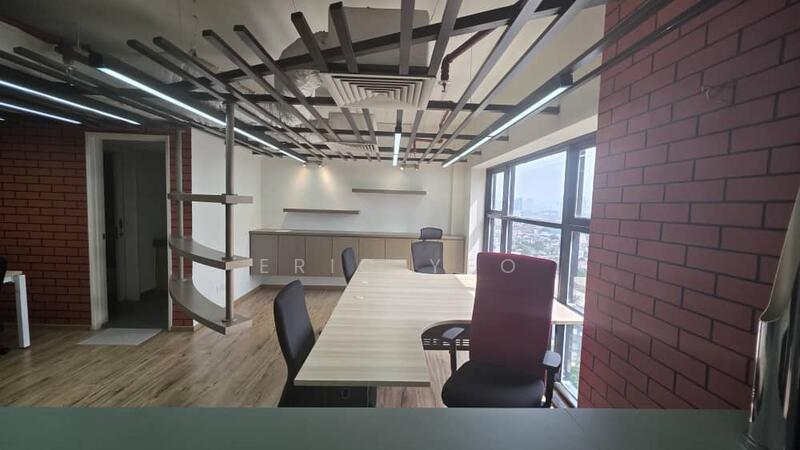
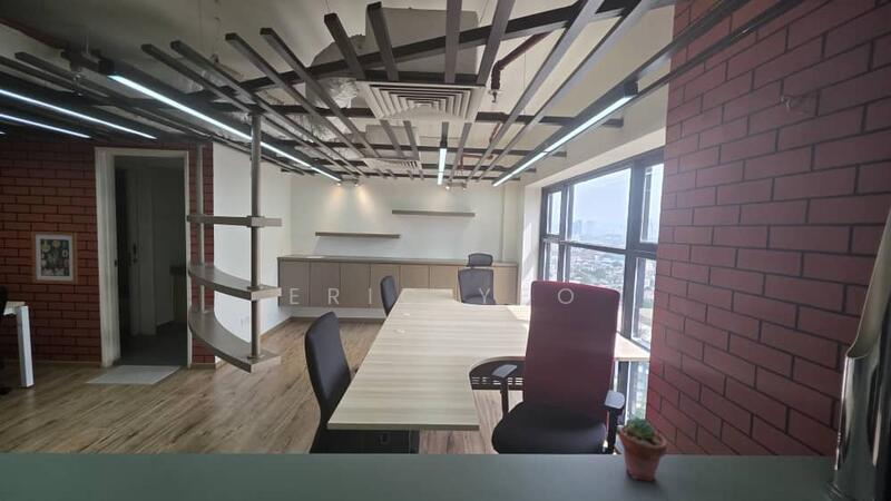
+ potted succulent (642, 445)
+ wall art (55, 257)
